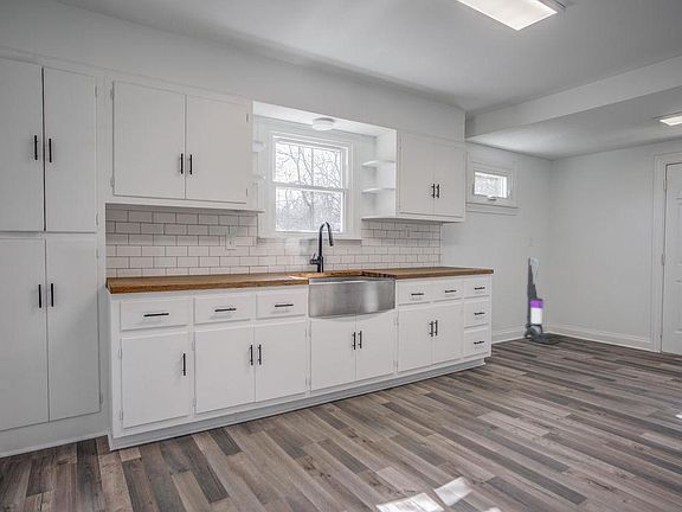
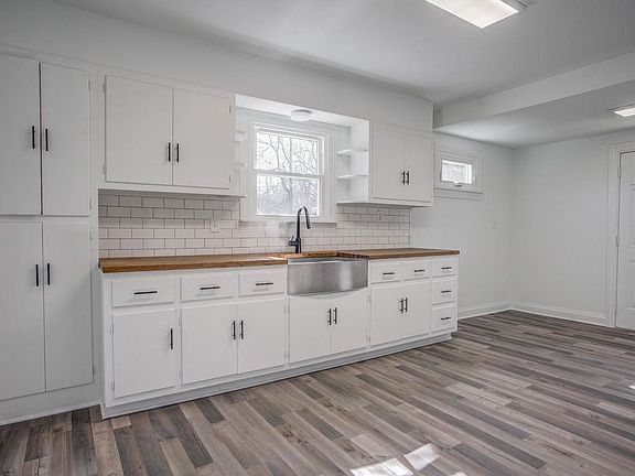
- vacuum cleaner (539, 299)
